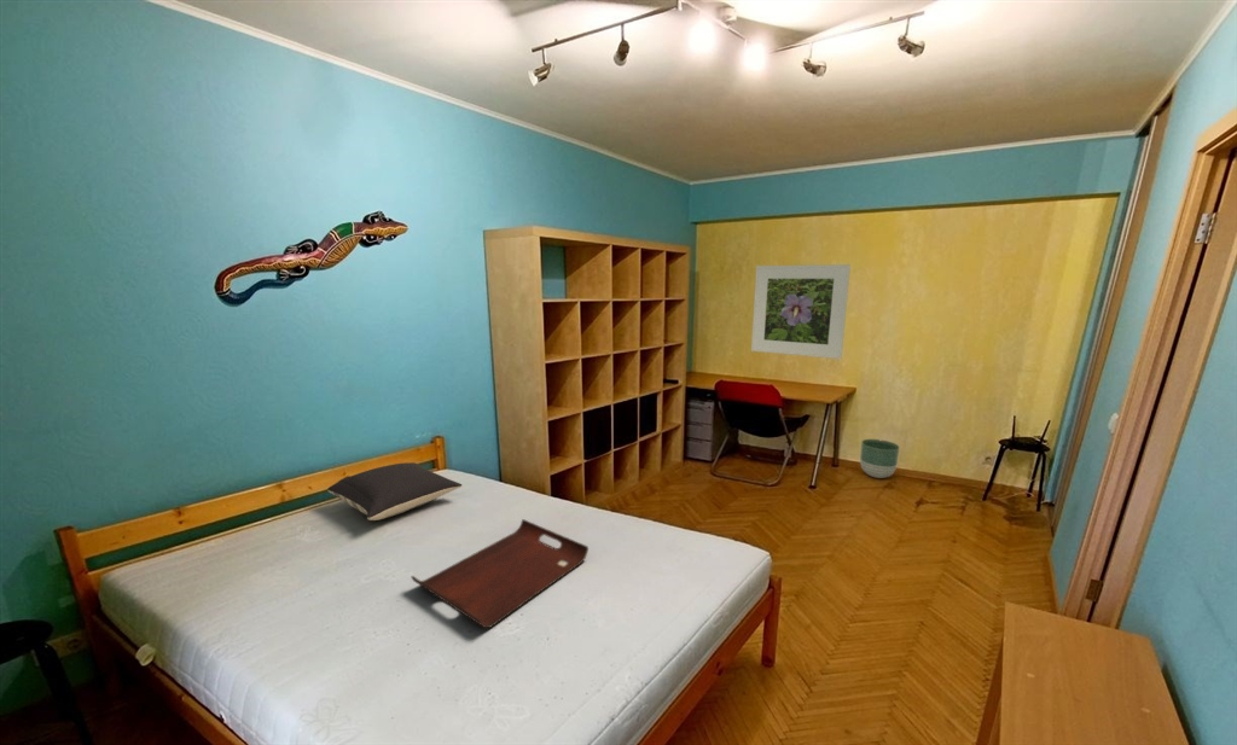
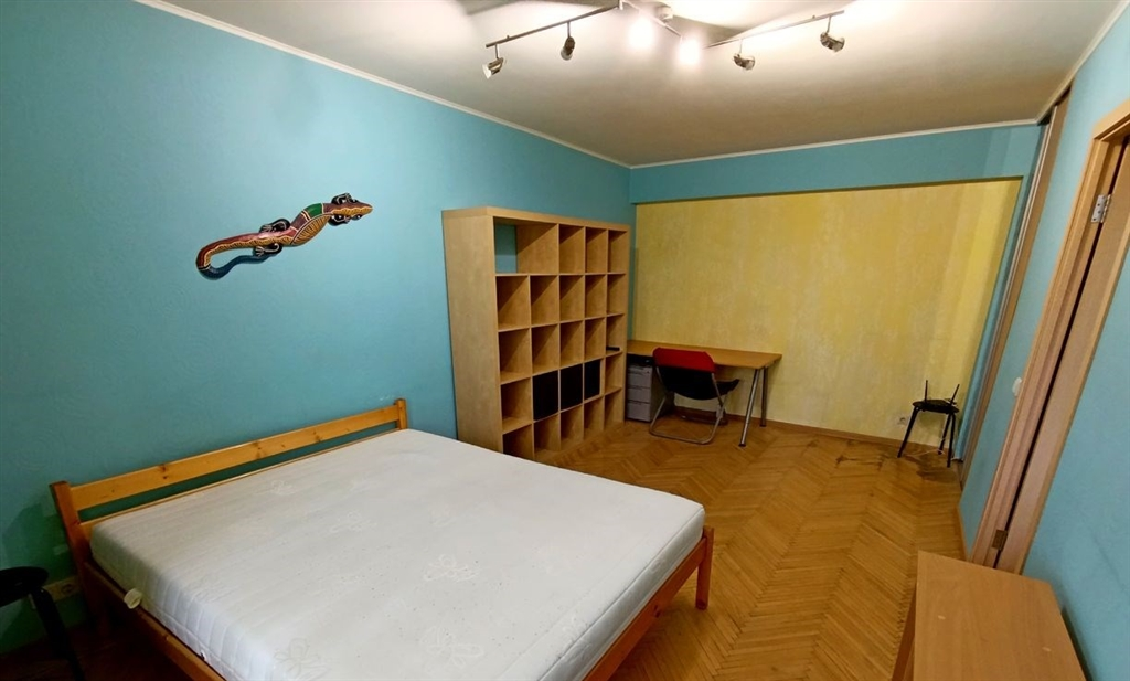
- pillow (395, 487)
- planter (878, 460)
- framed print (797, 310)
- serving tray (505, 566)
